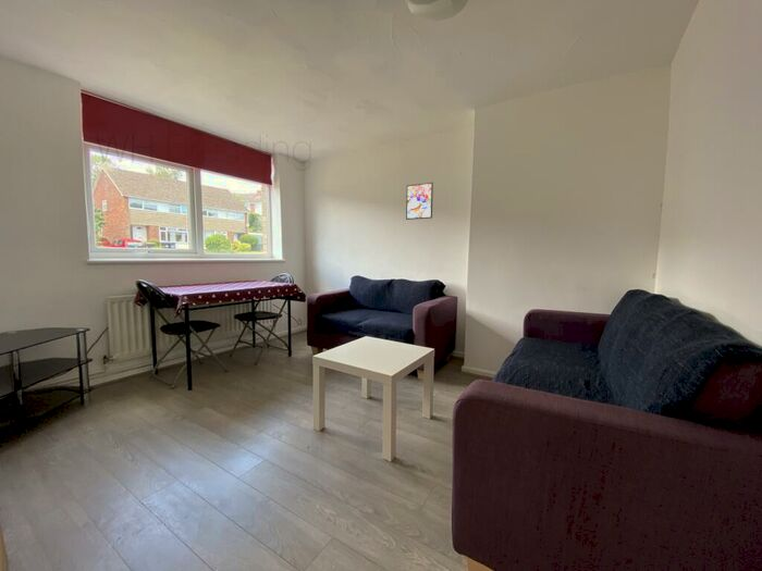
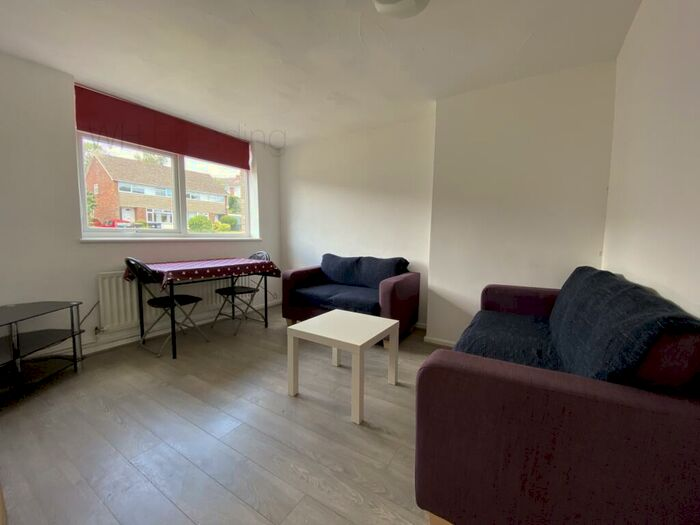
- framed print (419, 201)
